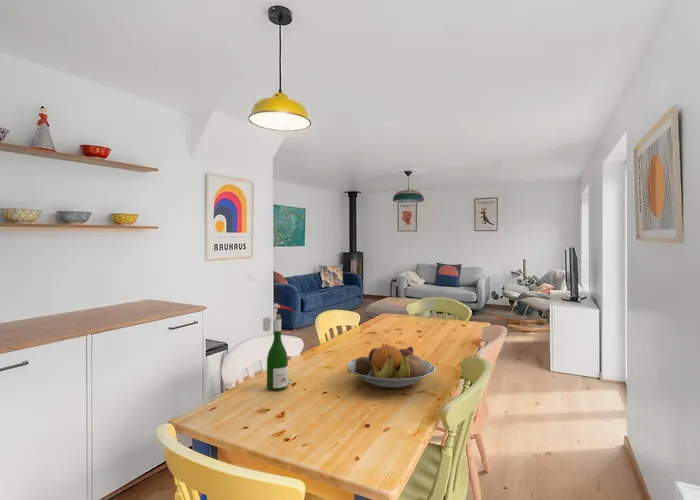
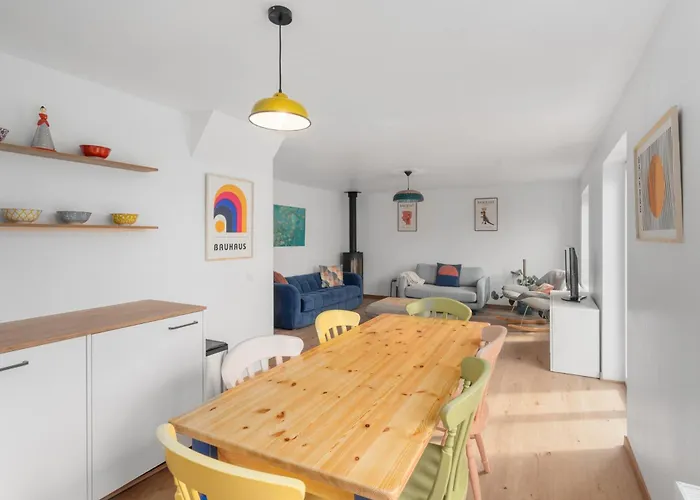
- fruit bowl (390, 362)
- wine bottle (280, 343)
